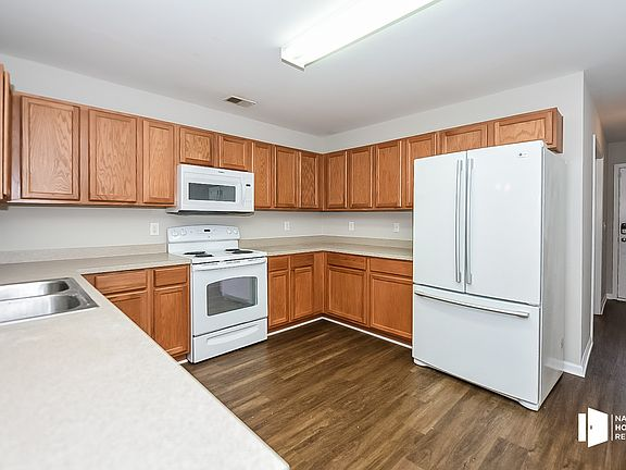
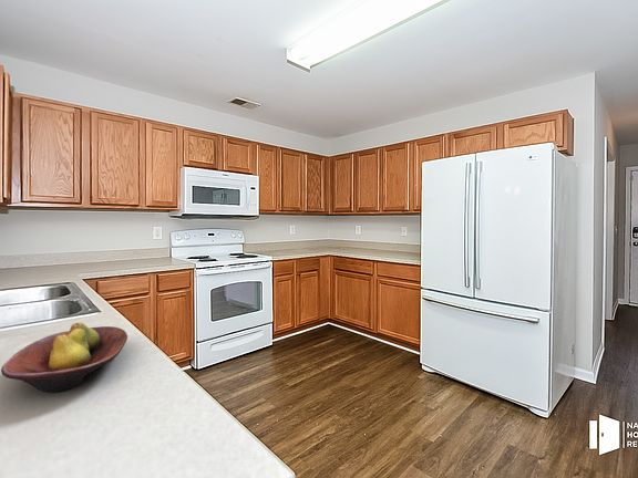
+ fruit bowl (73, 349)
